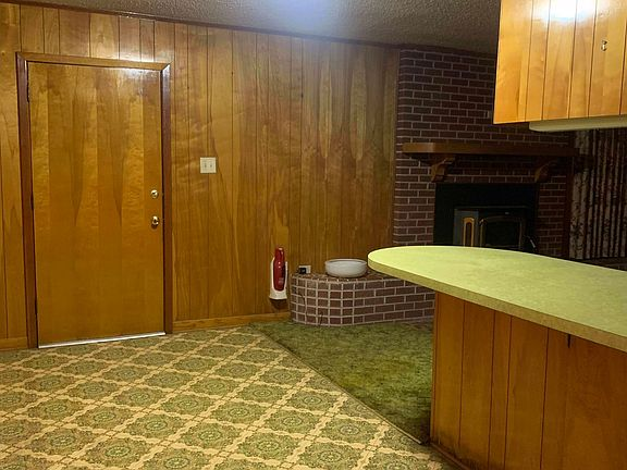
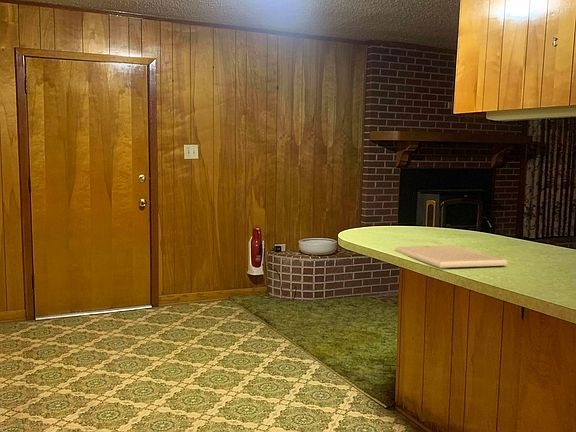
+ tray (447, 255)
